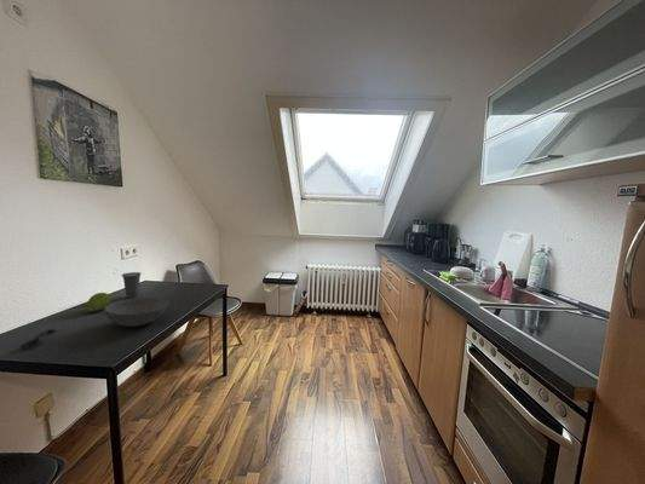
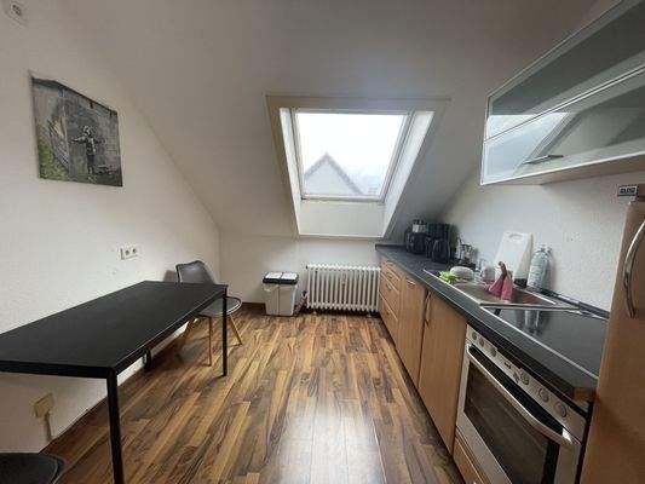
- cup (132, 284)
- fruit (98, 301)
- spoon (39, 336)
- bowl (138, 313)
